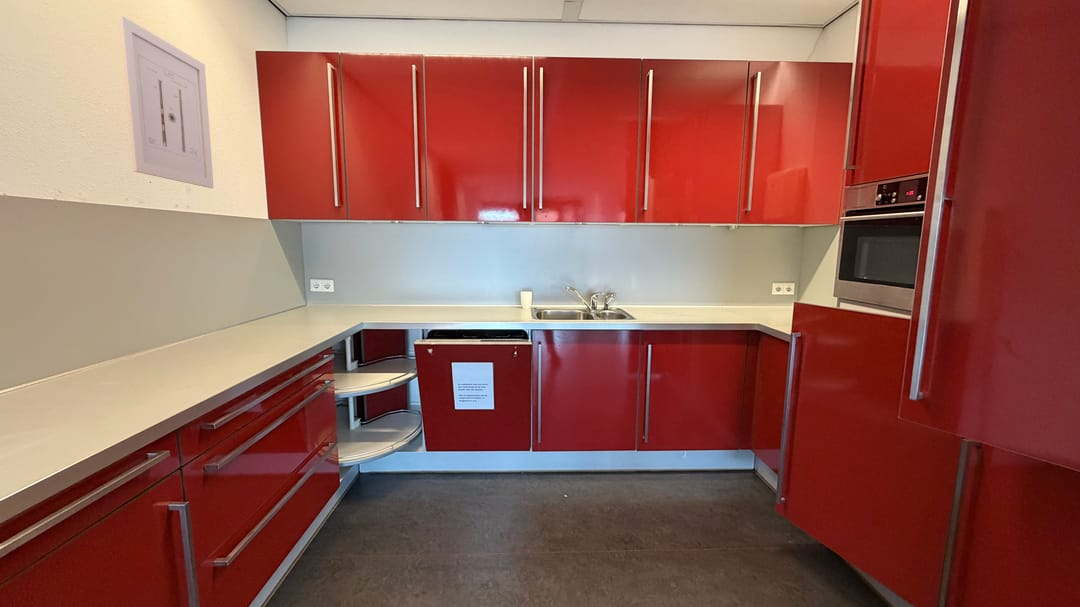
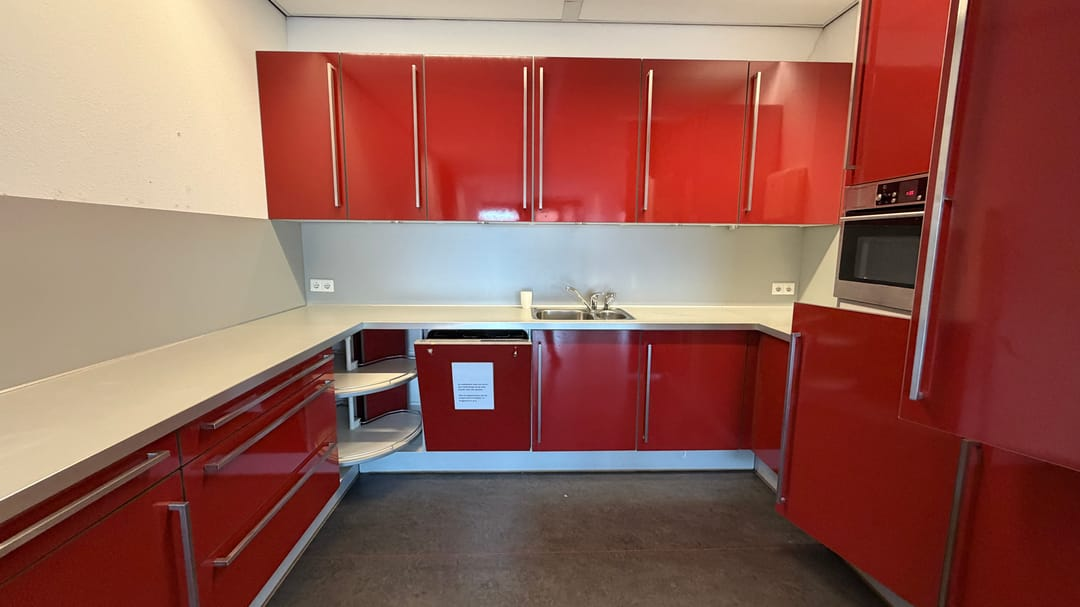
- wall art (172, 112)
